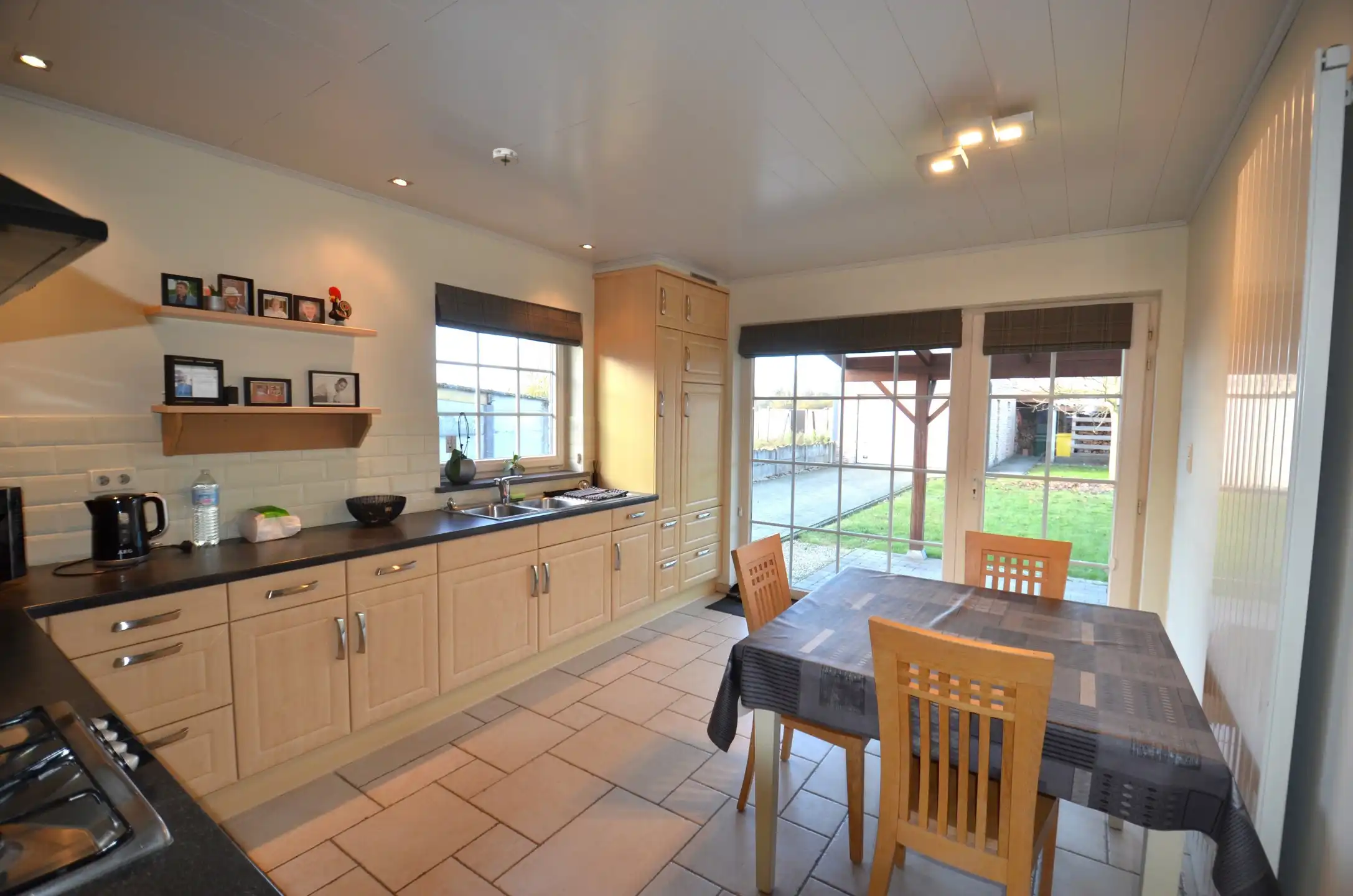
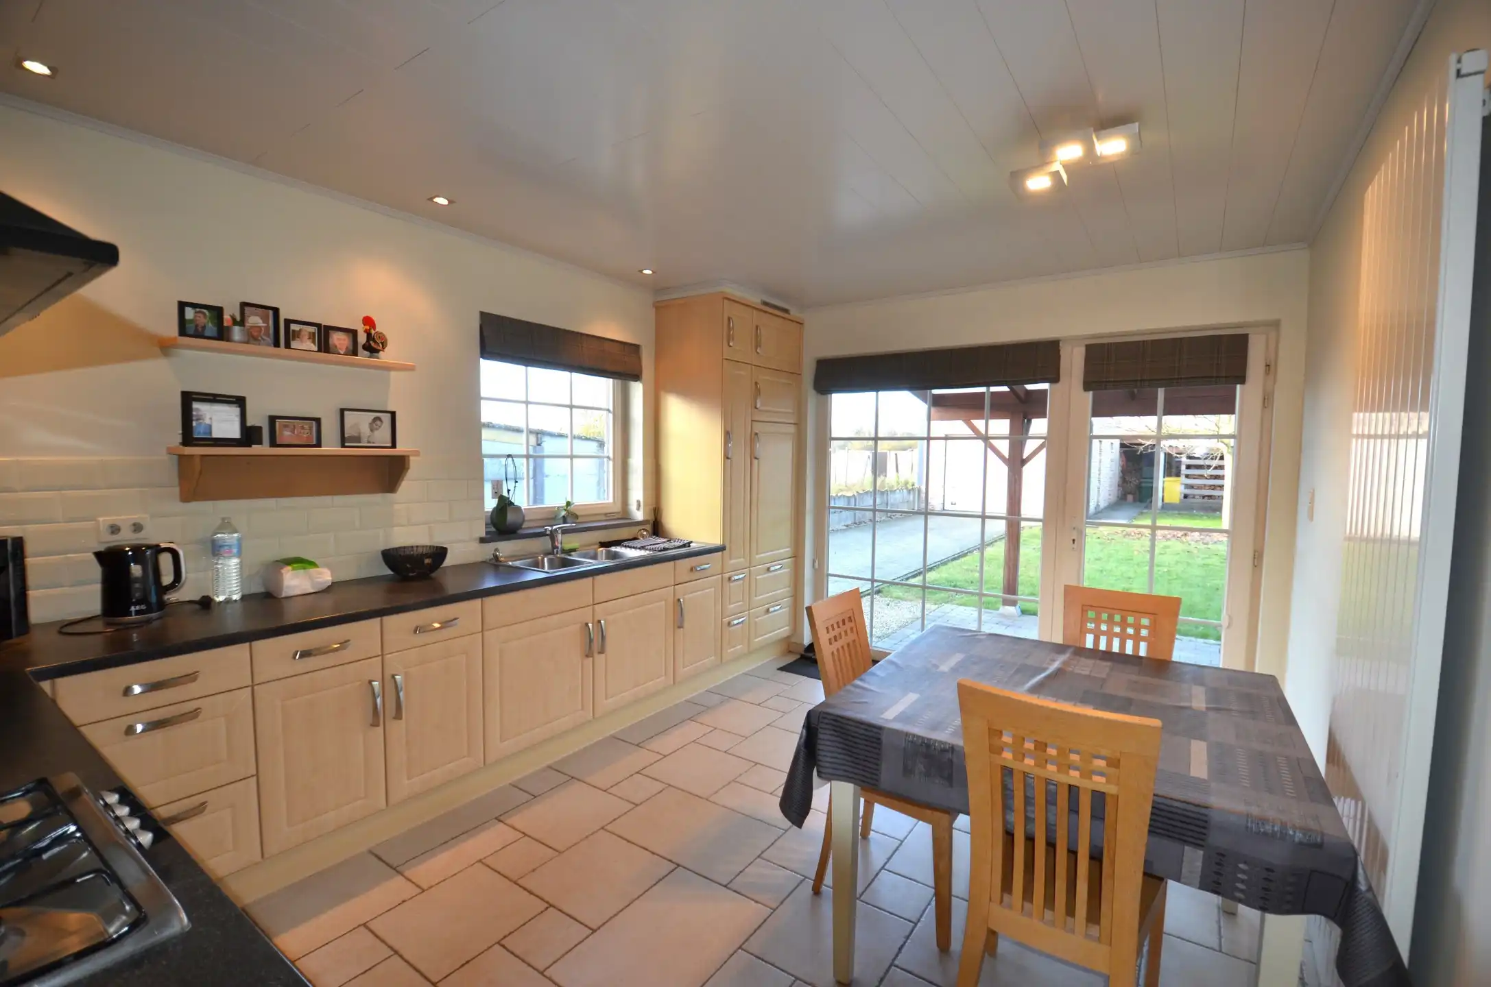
- smoke detector (504, 157)
